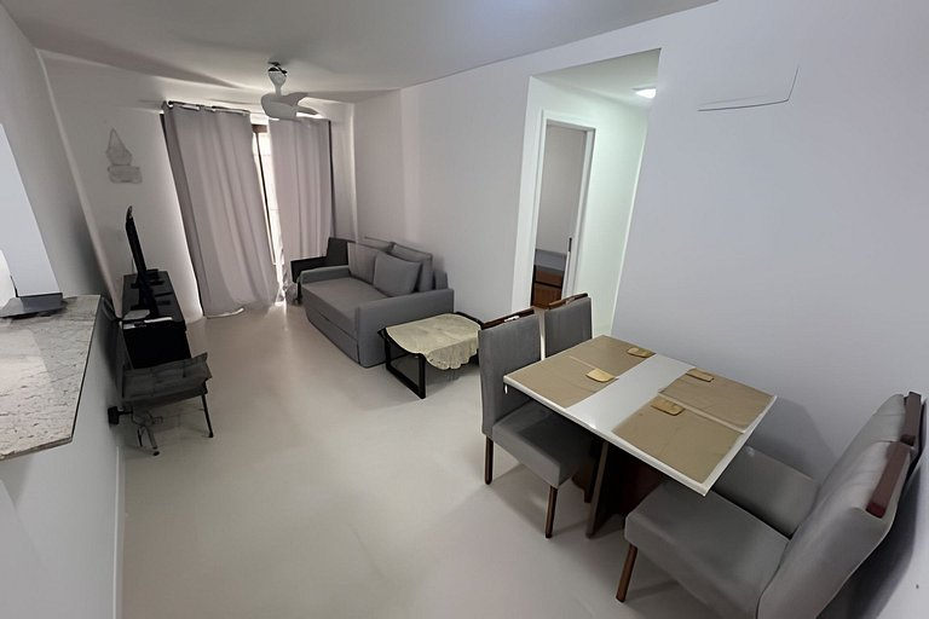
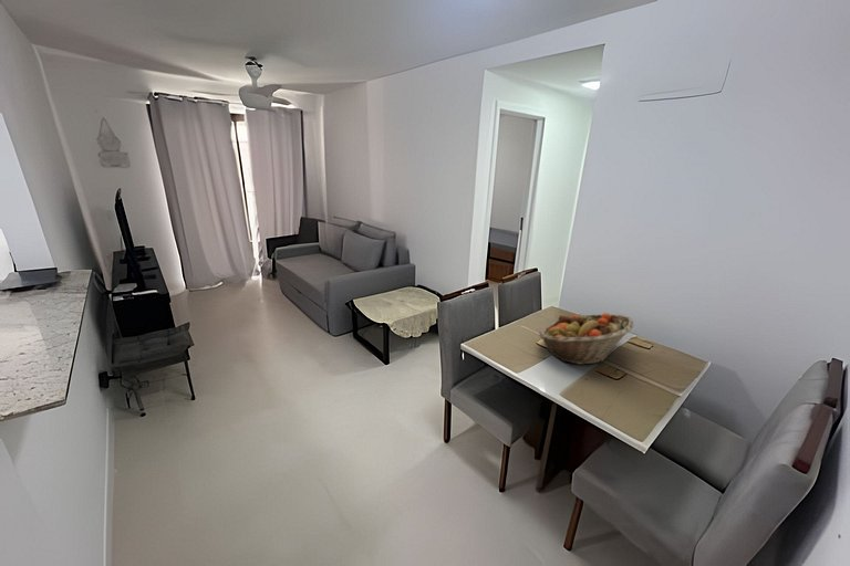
+ fruit basket (583, 333)
